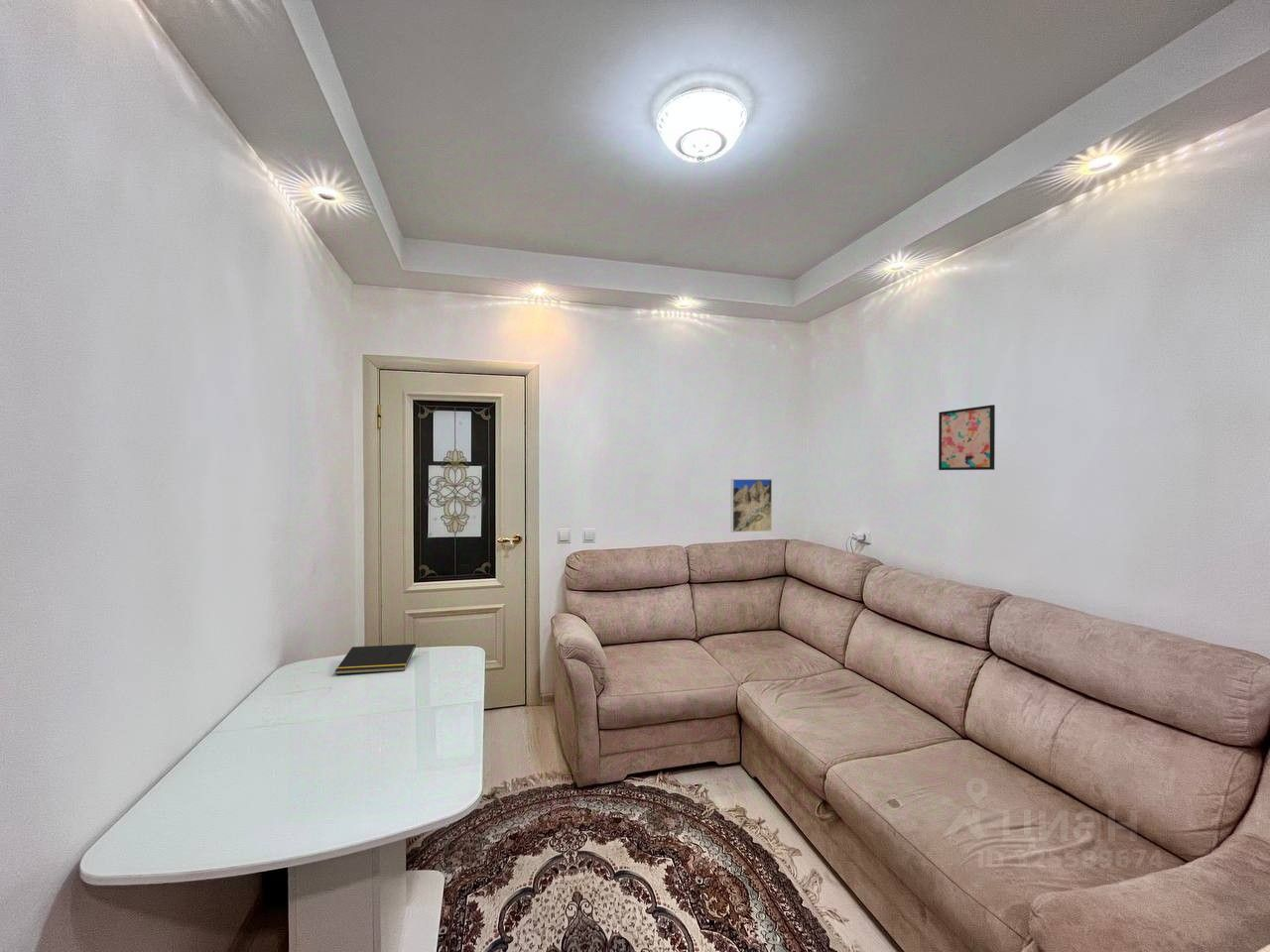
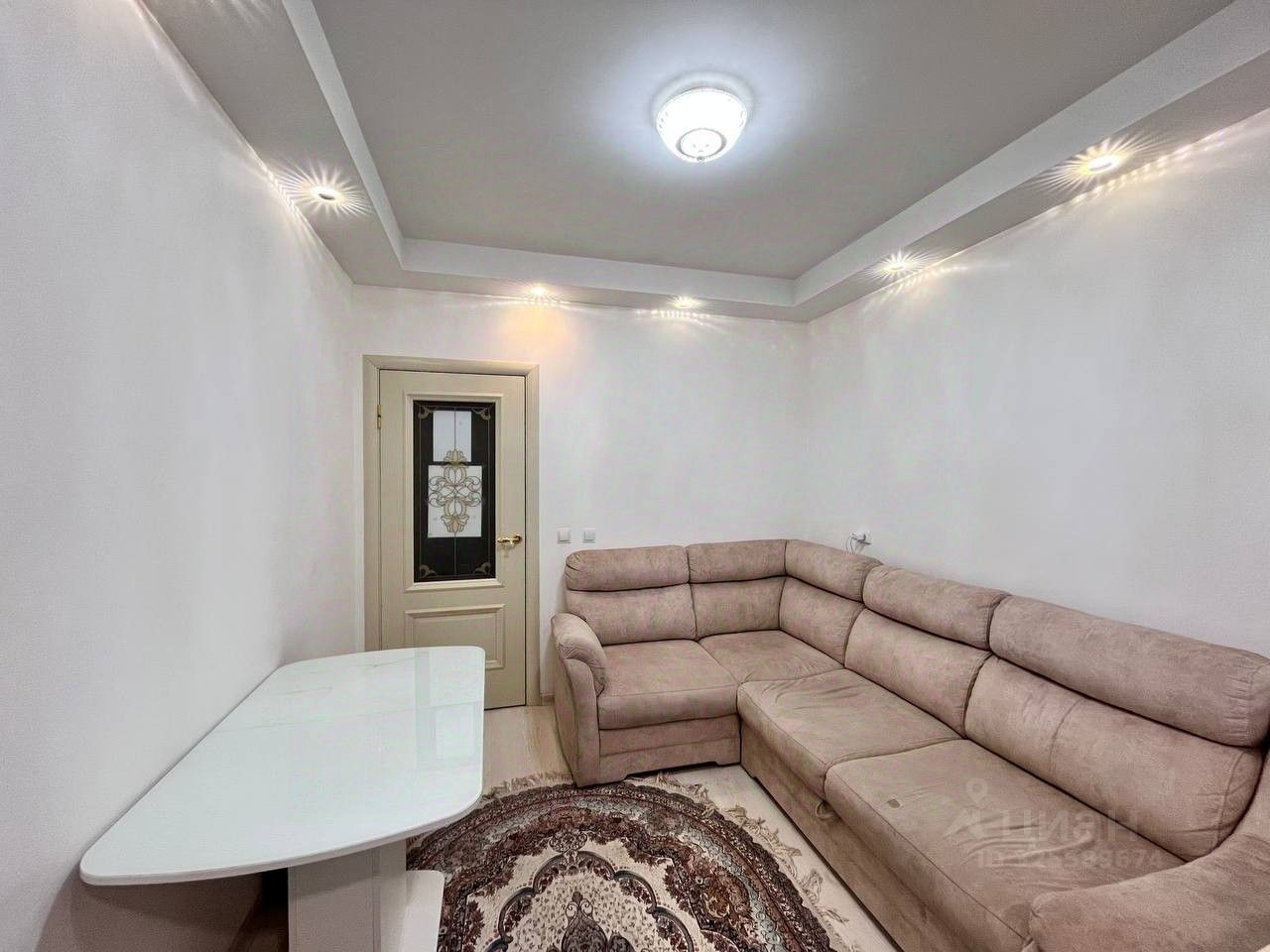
- wall art (964, 439)
- notepad (377, 657)
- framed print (751, 505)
